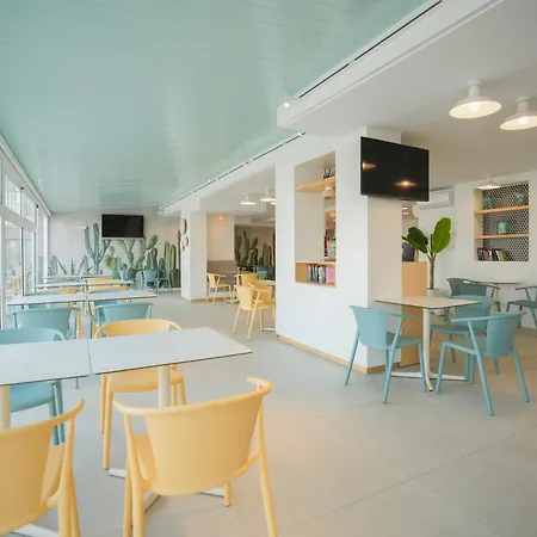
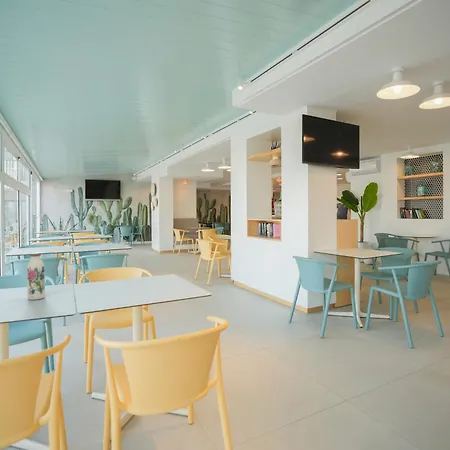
+ water bottle (35, 275)
